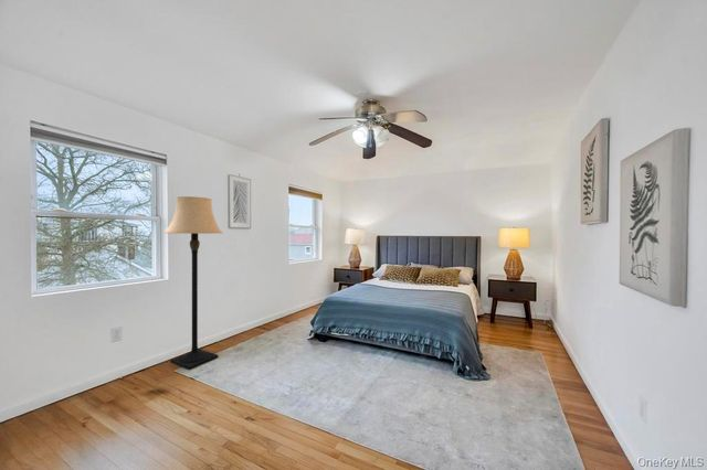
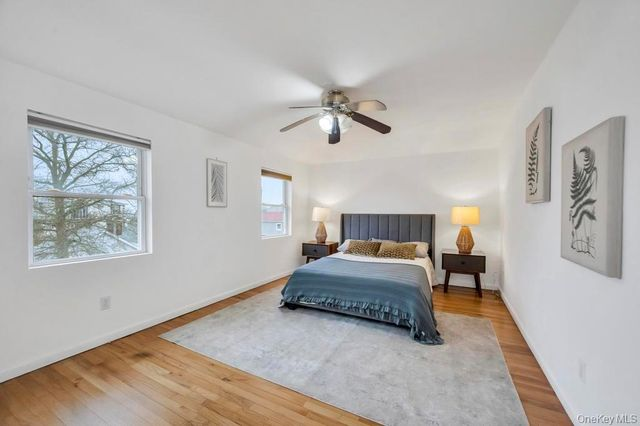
- lamp (194, 279)
